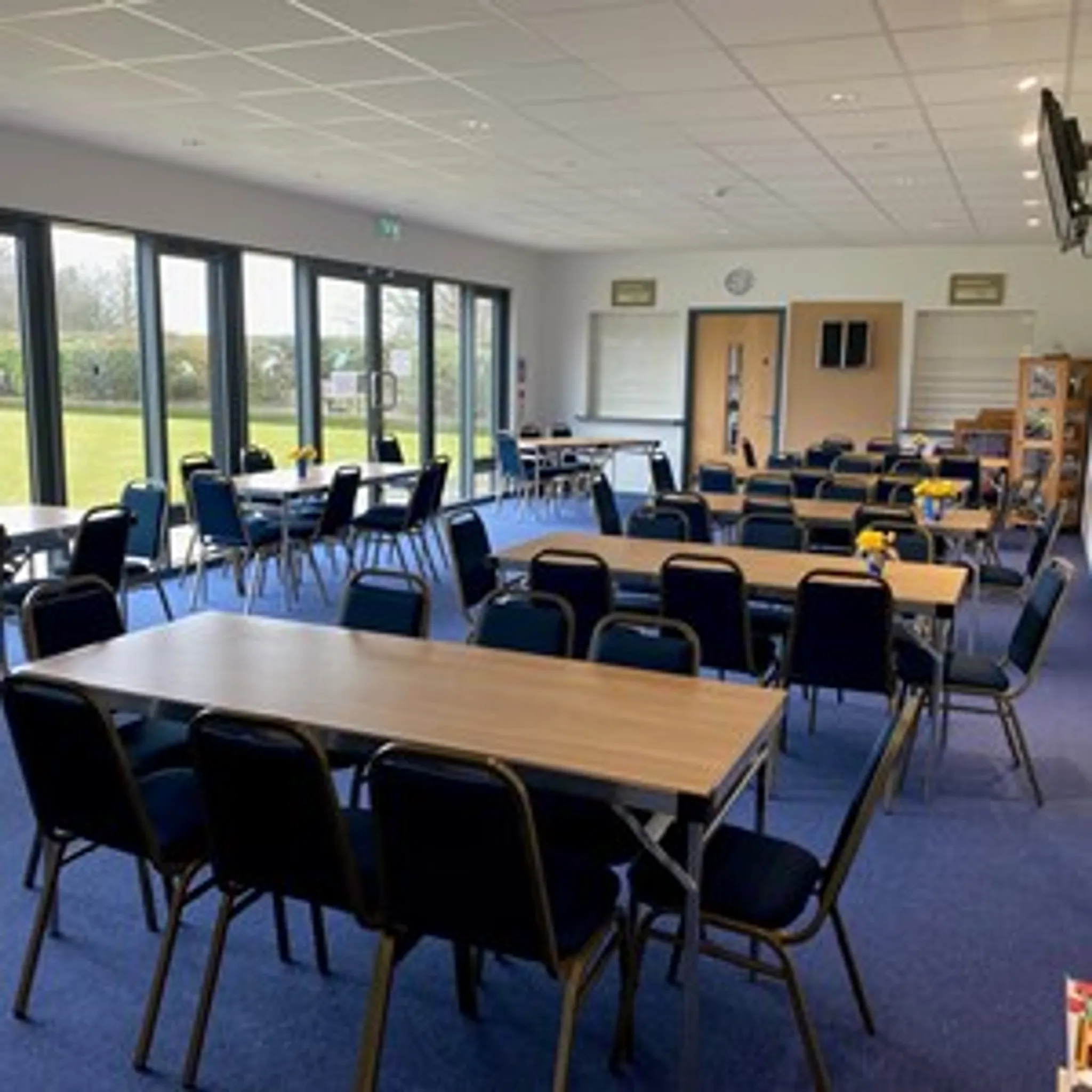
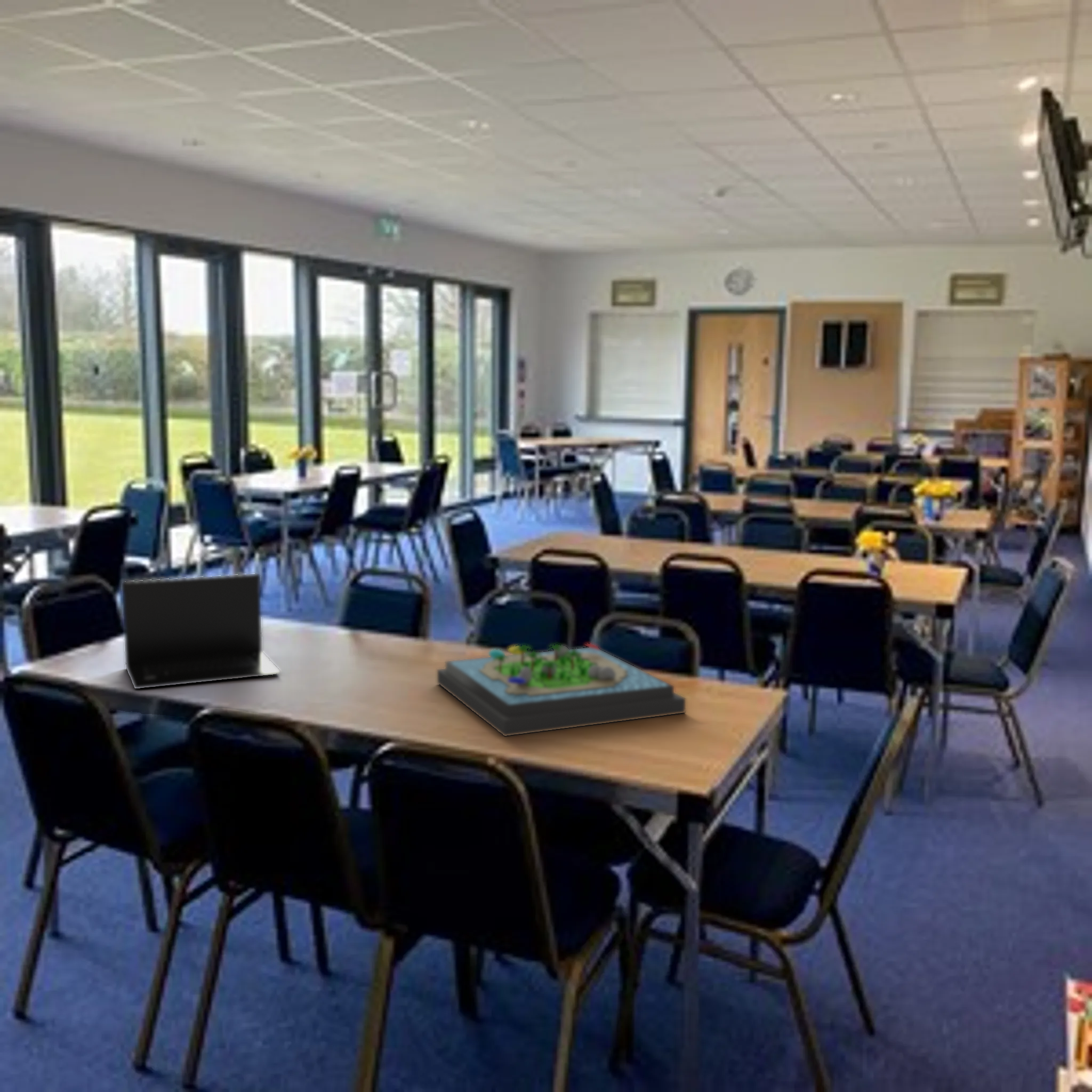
+ board game (556, 675)
+ laptop (200, 628)
